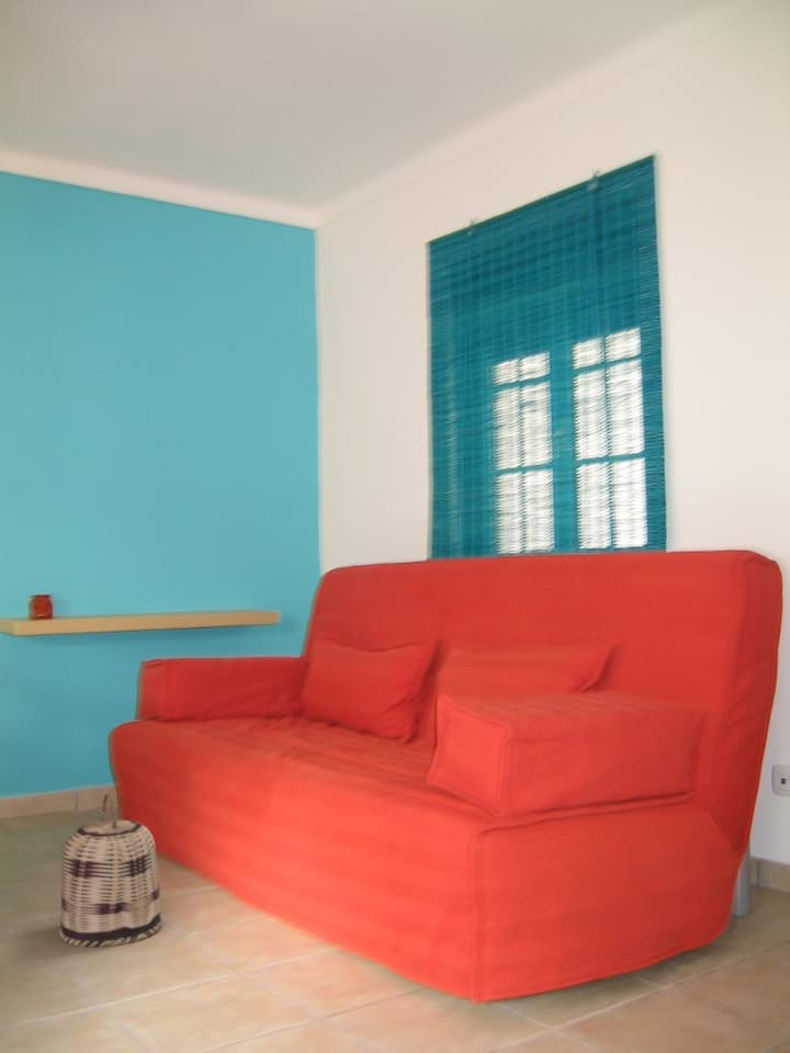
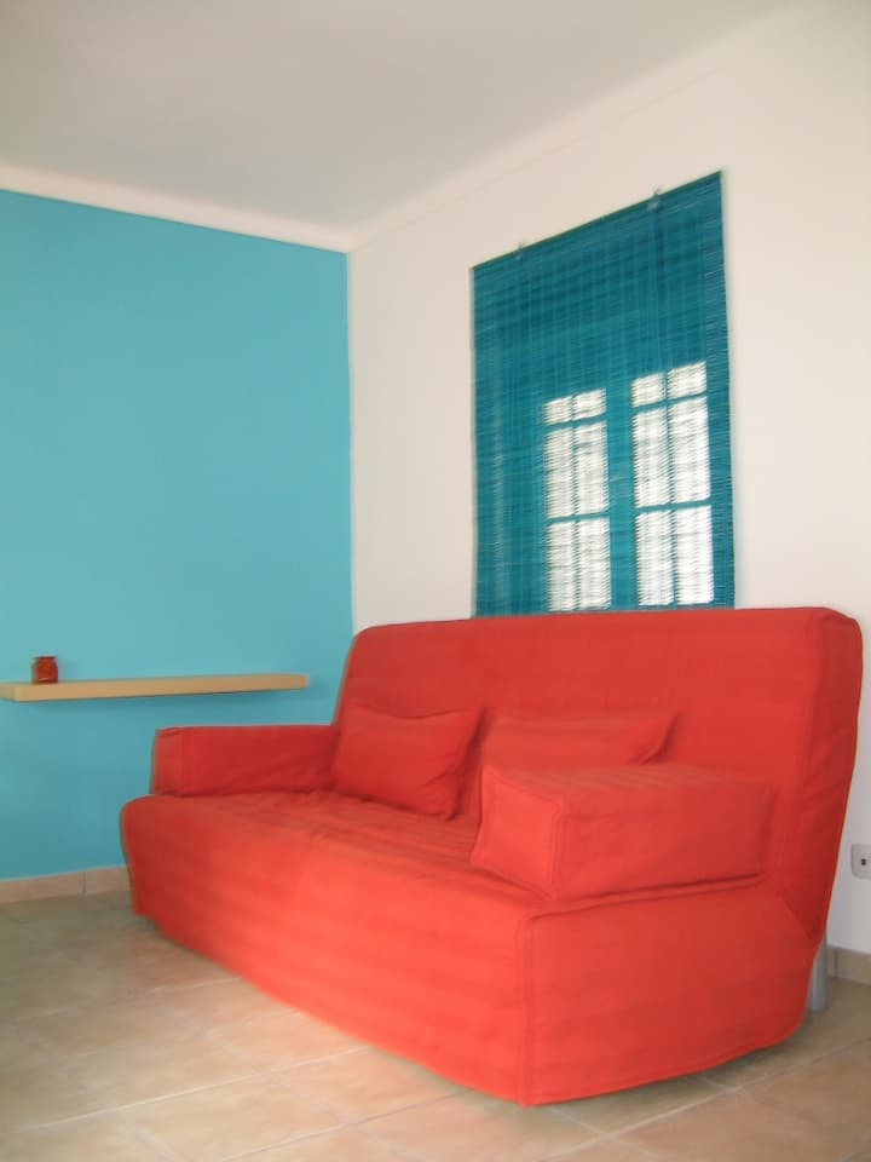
- basket (110, 861)
